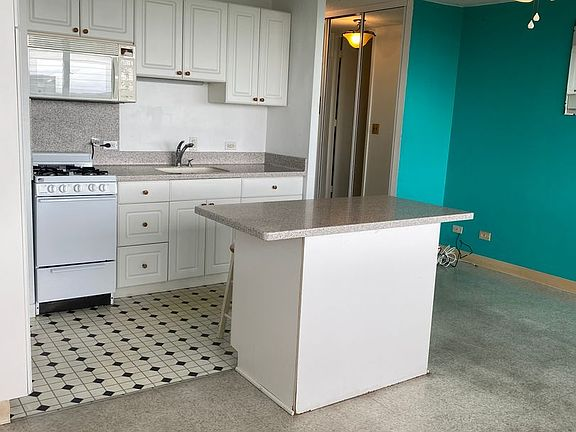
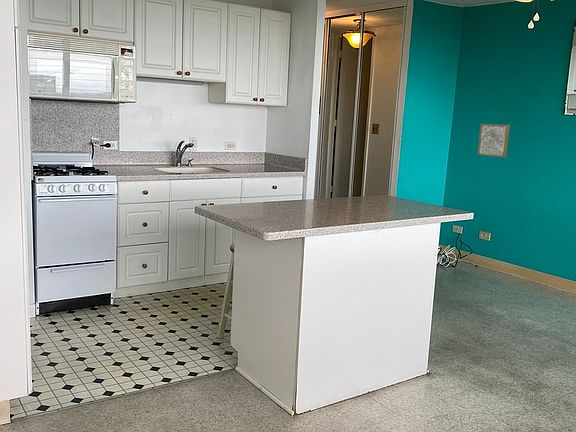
+ wall art (493, 140)
